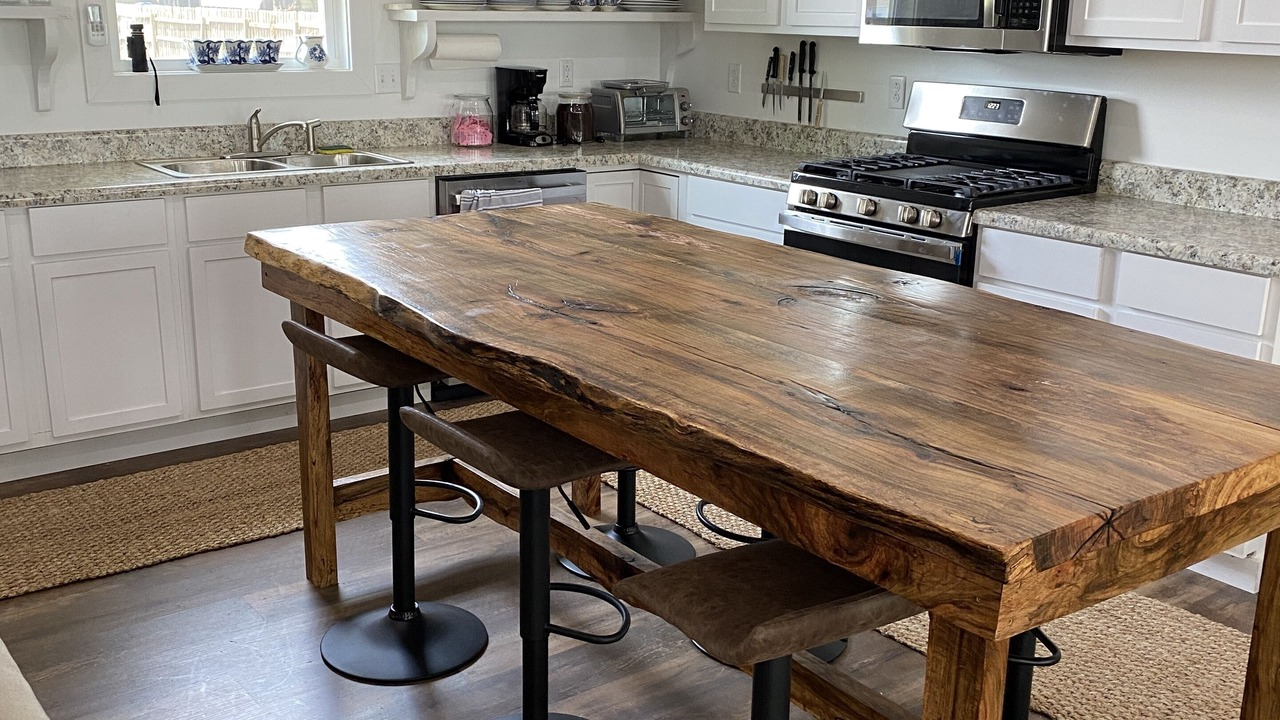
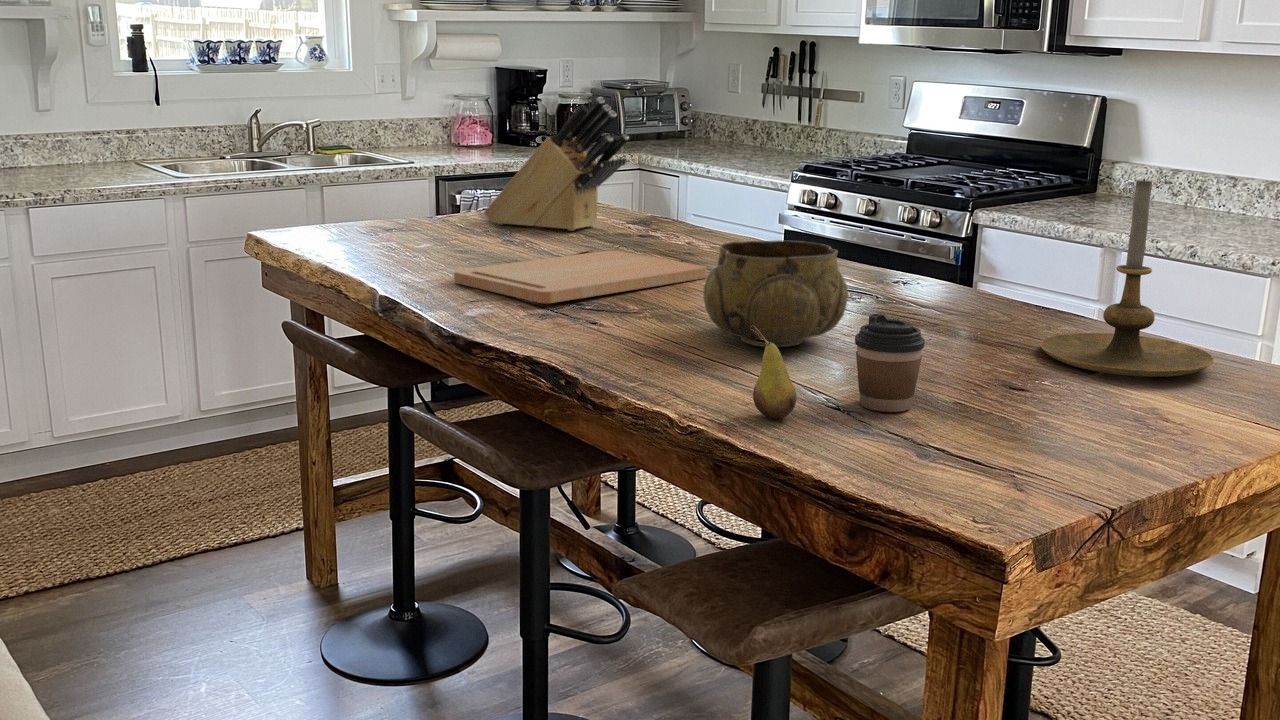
+ coffee cup (888, 361)
+ knife block (556, 162)
+ candle holder (1133, 271)
+ fruit (776, 373)
+ decorative bowl (775, 294)
+ cutting board (582, 274)
